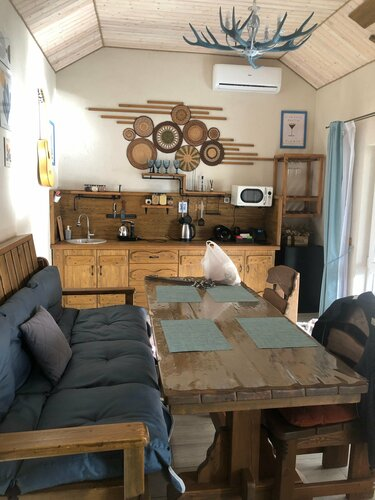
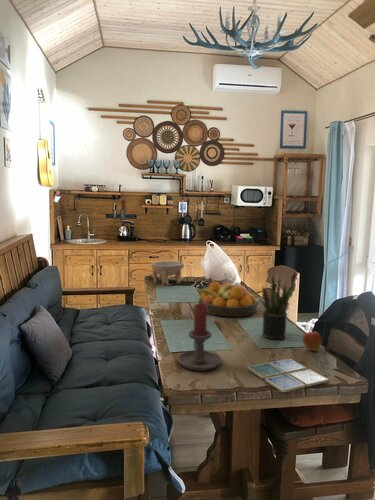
+ drink coaster (286, 374)
+ fruit bowl (227, 295)
+ candle holder (199, 331)
+ bowl (167, 272)
+ potted plant (277, 305)
+ apple (312, 339)
